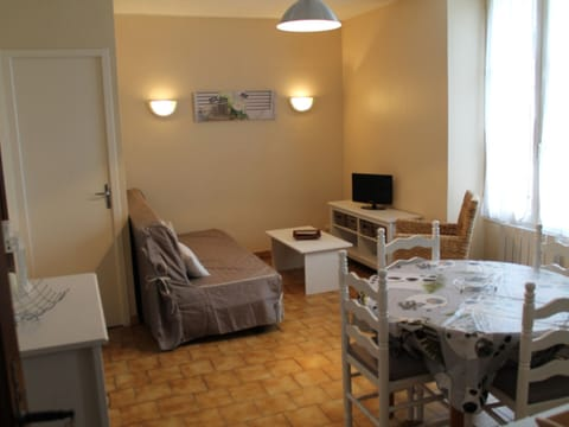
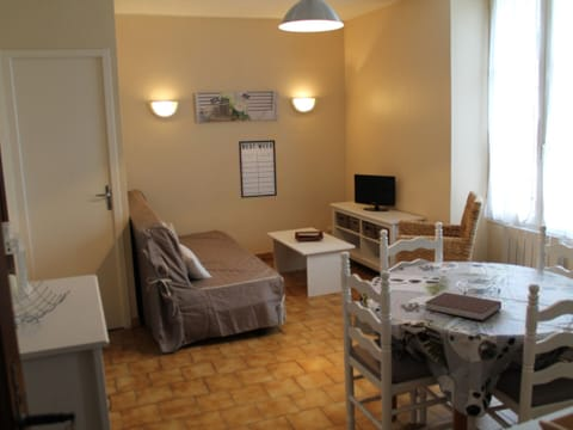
+ notebook (462, 305)
+ writing board (258, 168)
